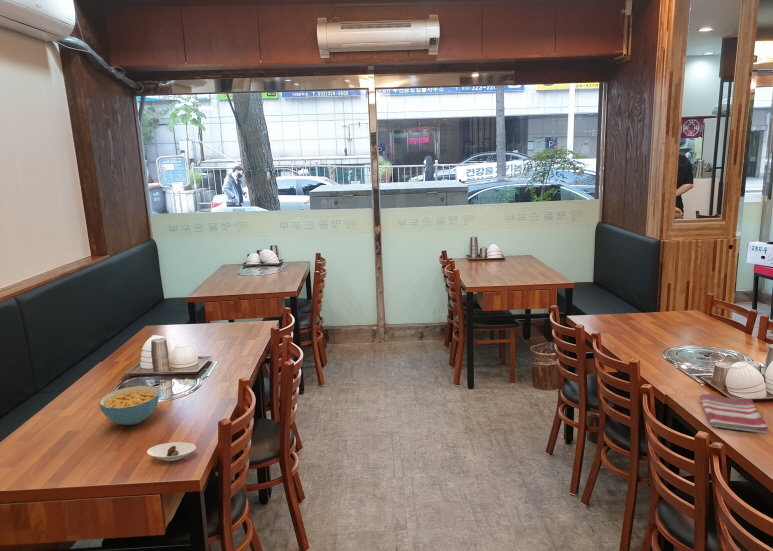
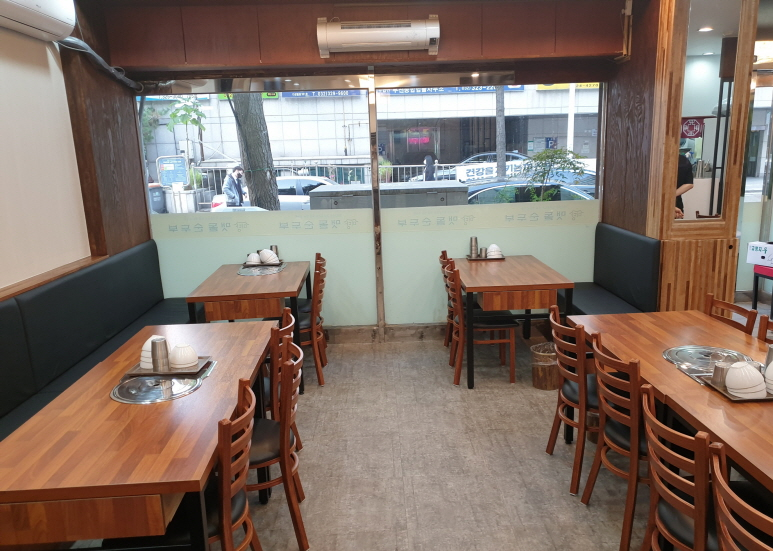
- cereal bowl (131, 408)
- saucer (171, 452)
- dish towel (731, 412)
